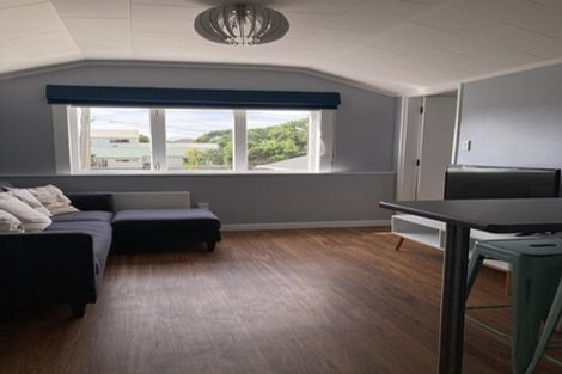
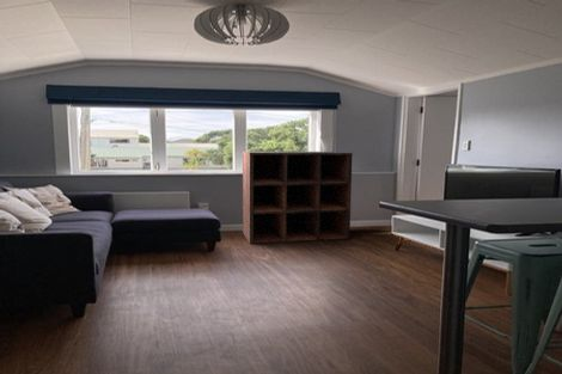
+ shelving unit (294, 194)
